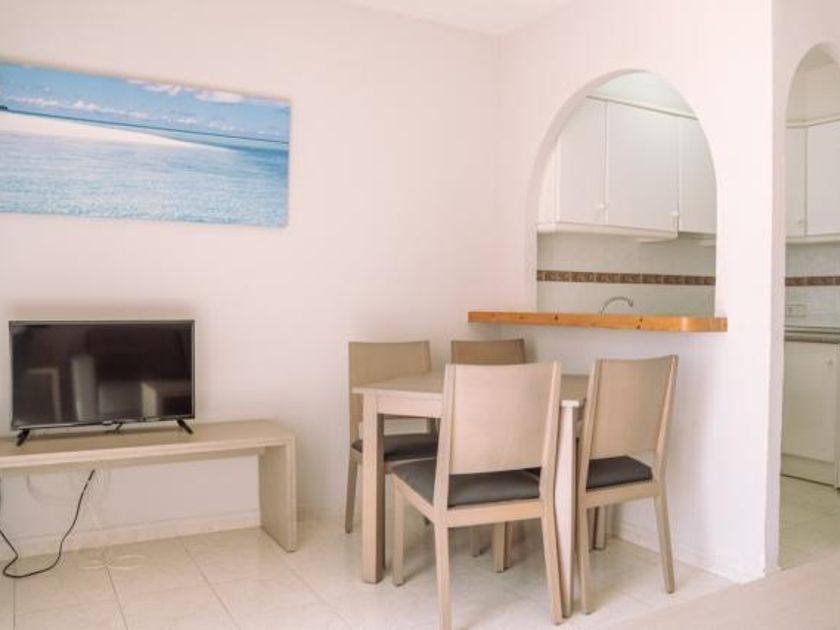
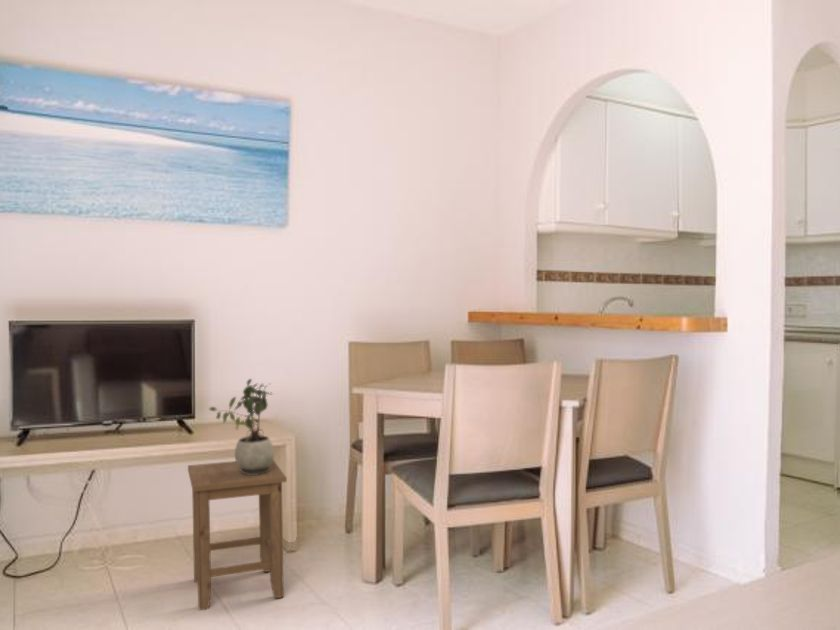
+ stool (240, 539)
+ potted plant (245, 425)
